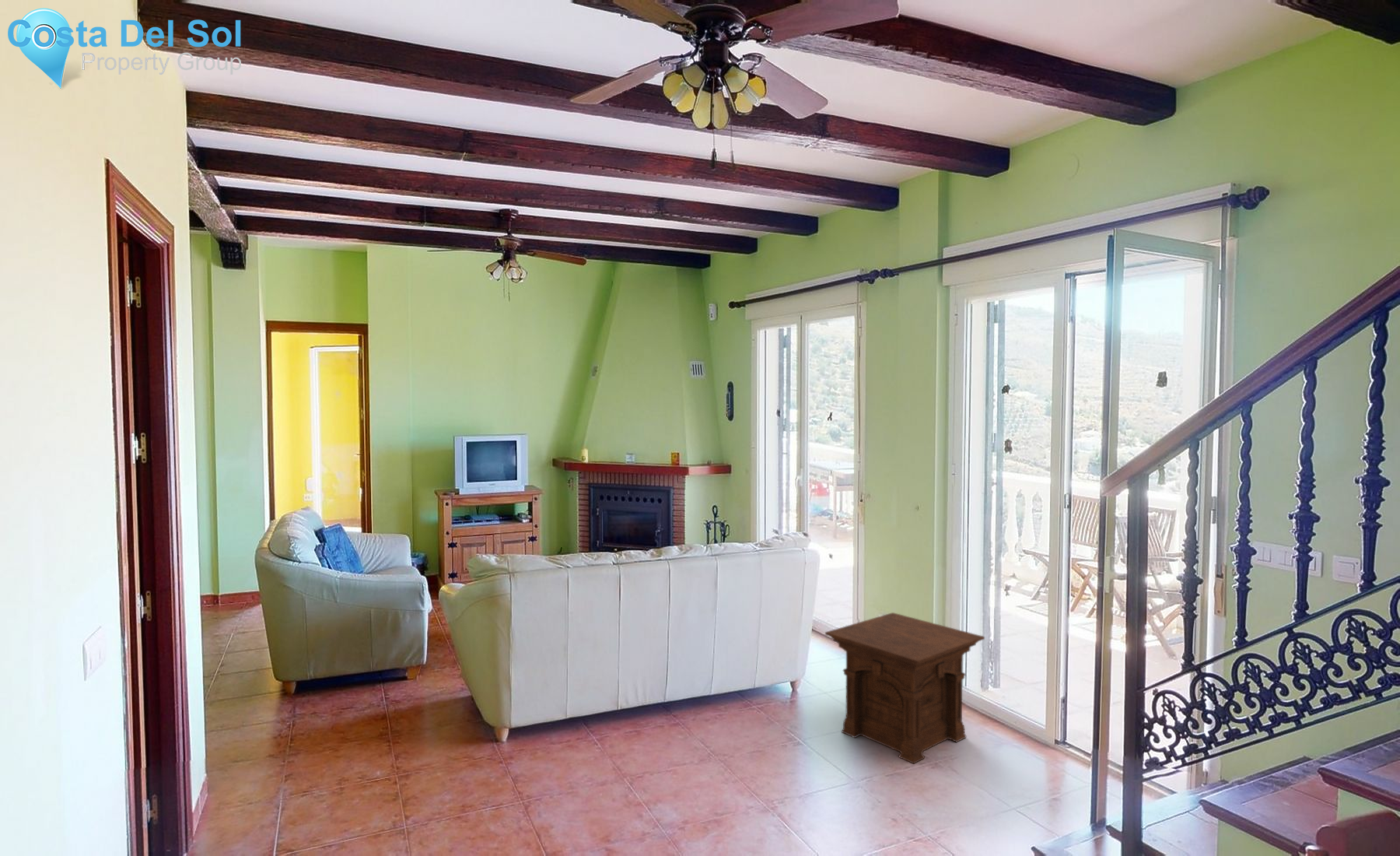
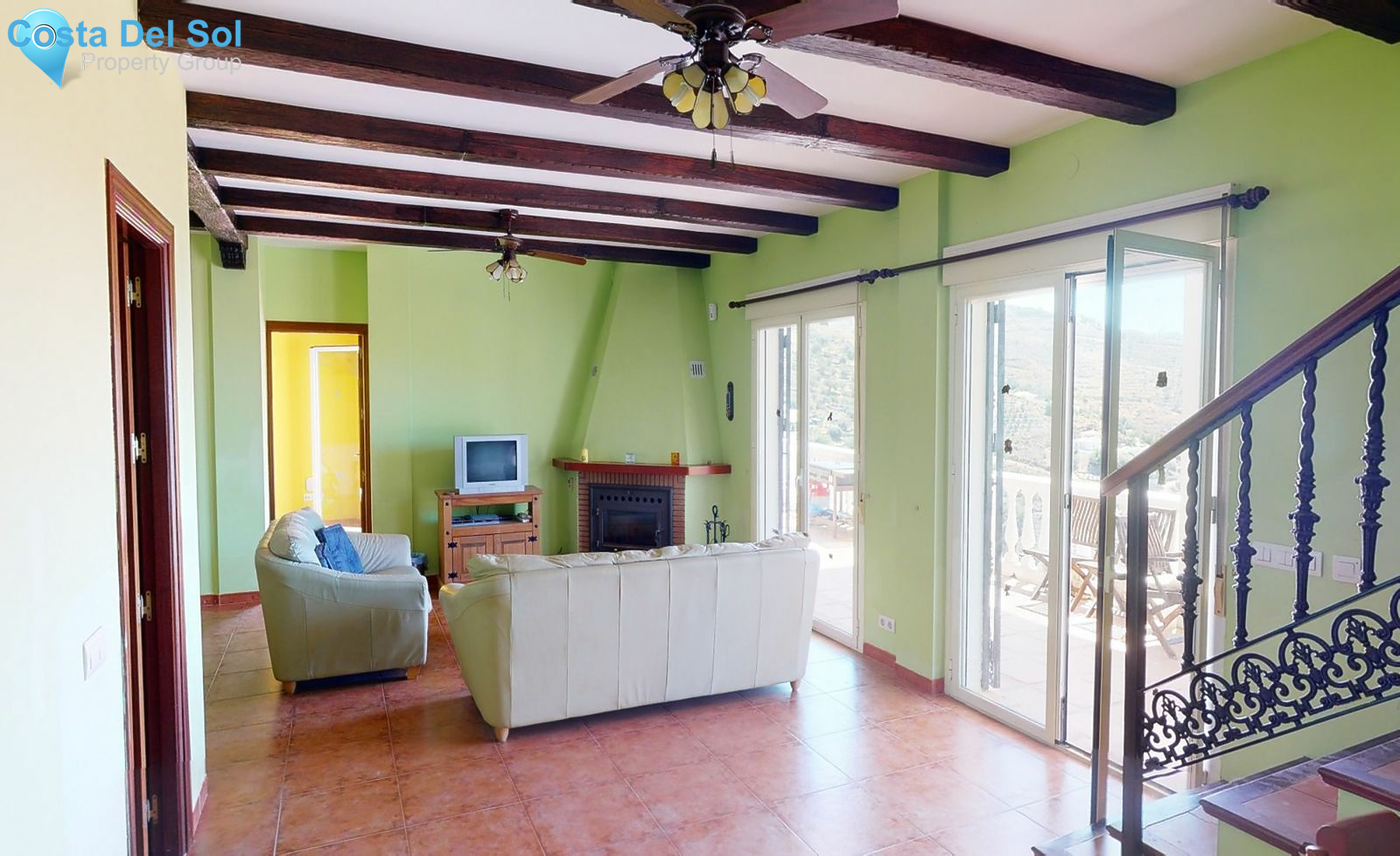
- side table (903, 684)
